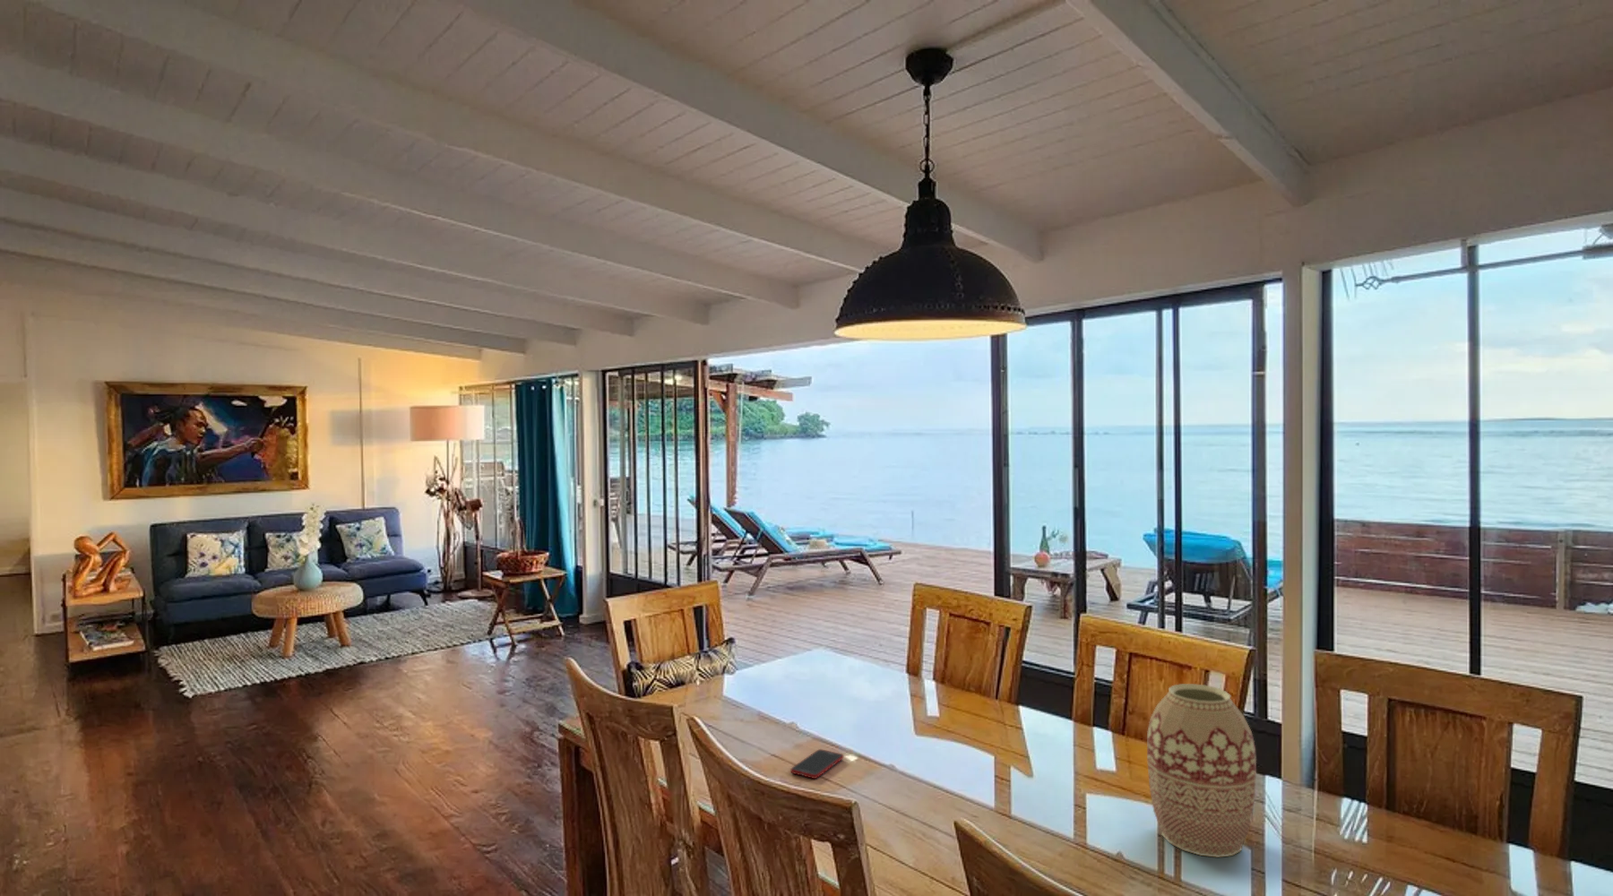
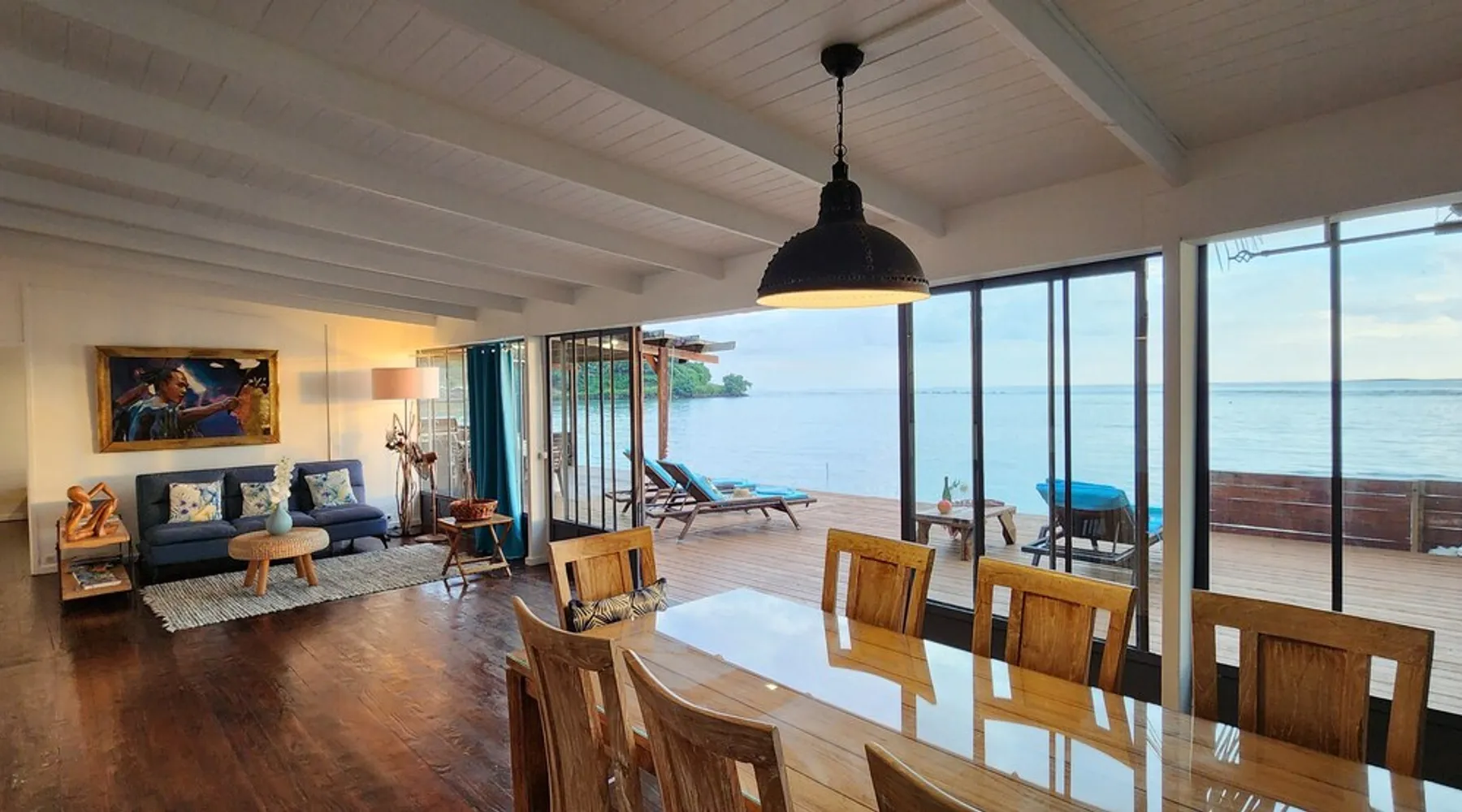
- cell phone (818, 764)
- vase (1200, 765)
